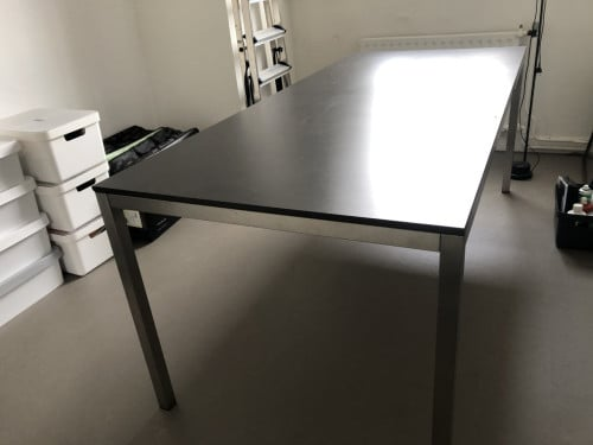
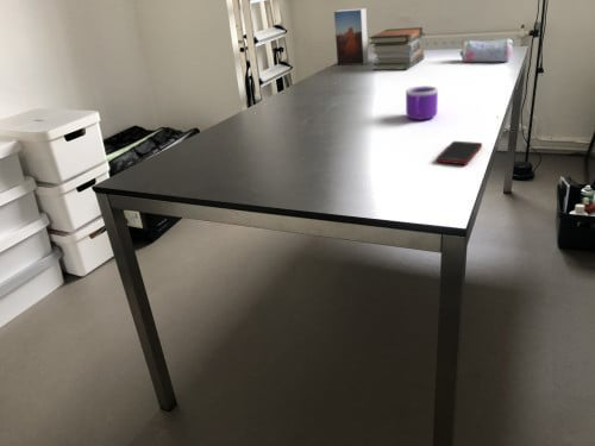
+ pencil case (486, 50)
+ mug (420, 103)
+ book (351, 37)
+ book stack (397, 48)
+ cell phone (459, 152)
